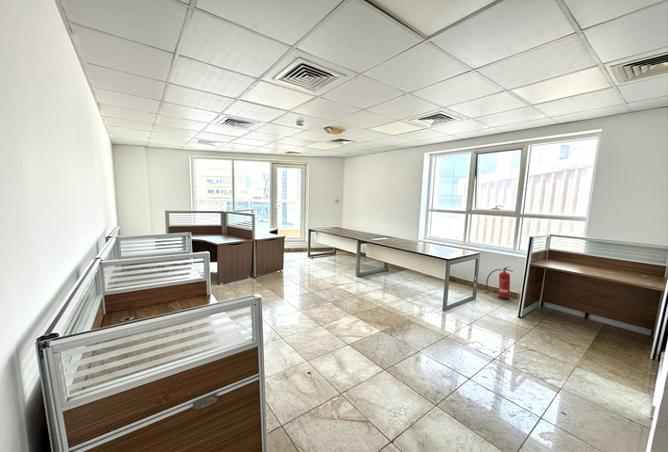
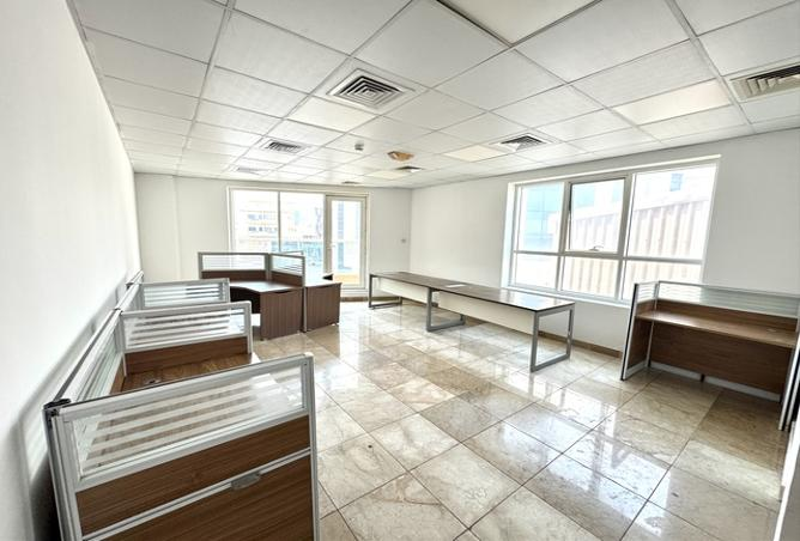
- fire extinguisher (499, 280)
